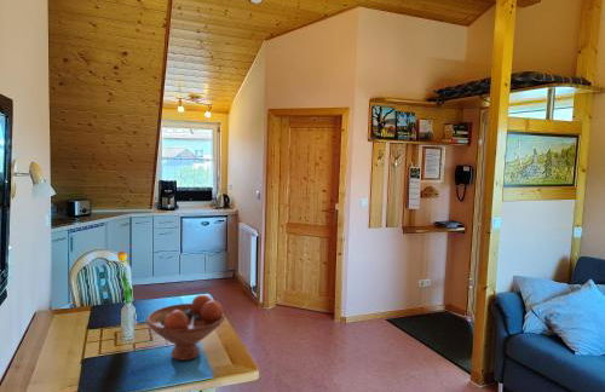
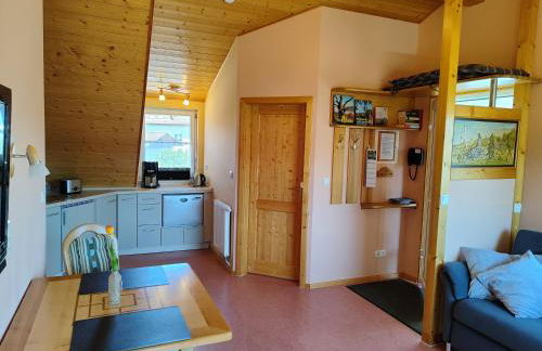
- fruit bowl (185, 327)
